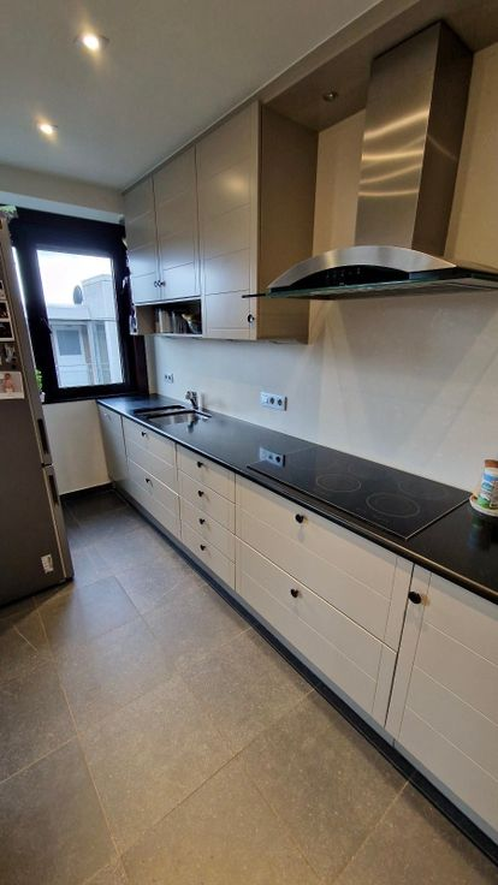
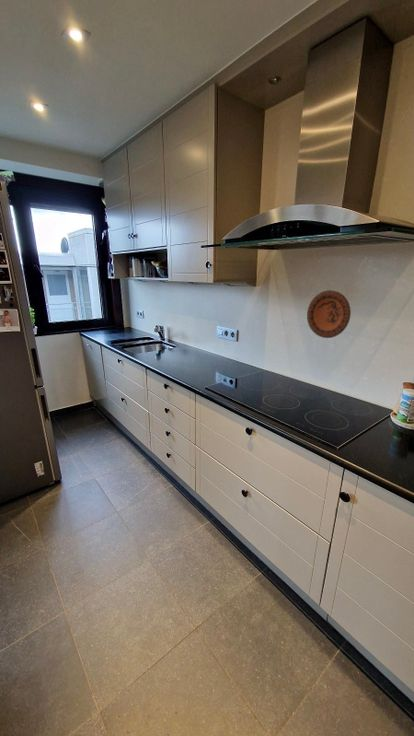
+ decorative plate (327, 314)
